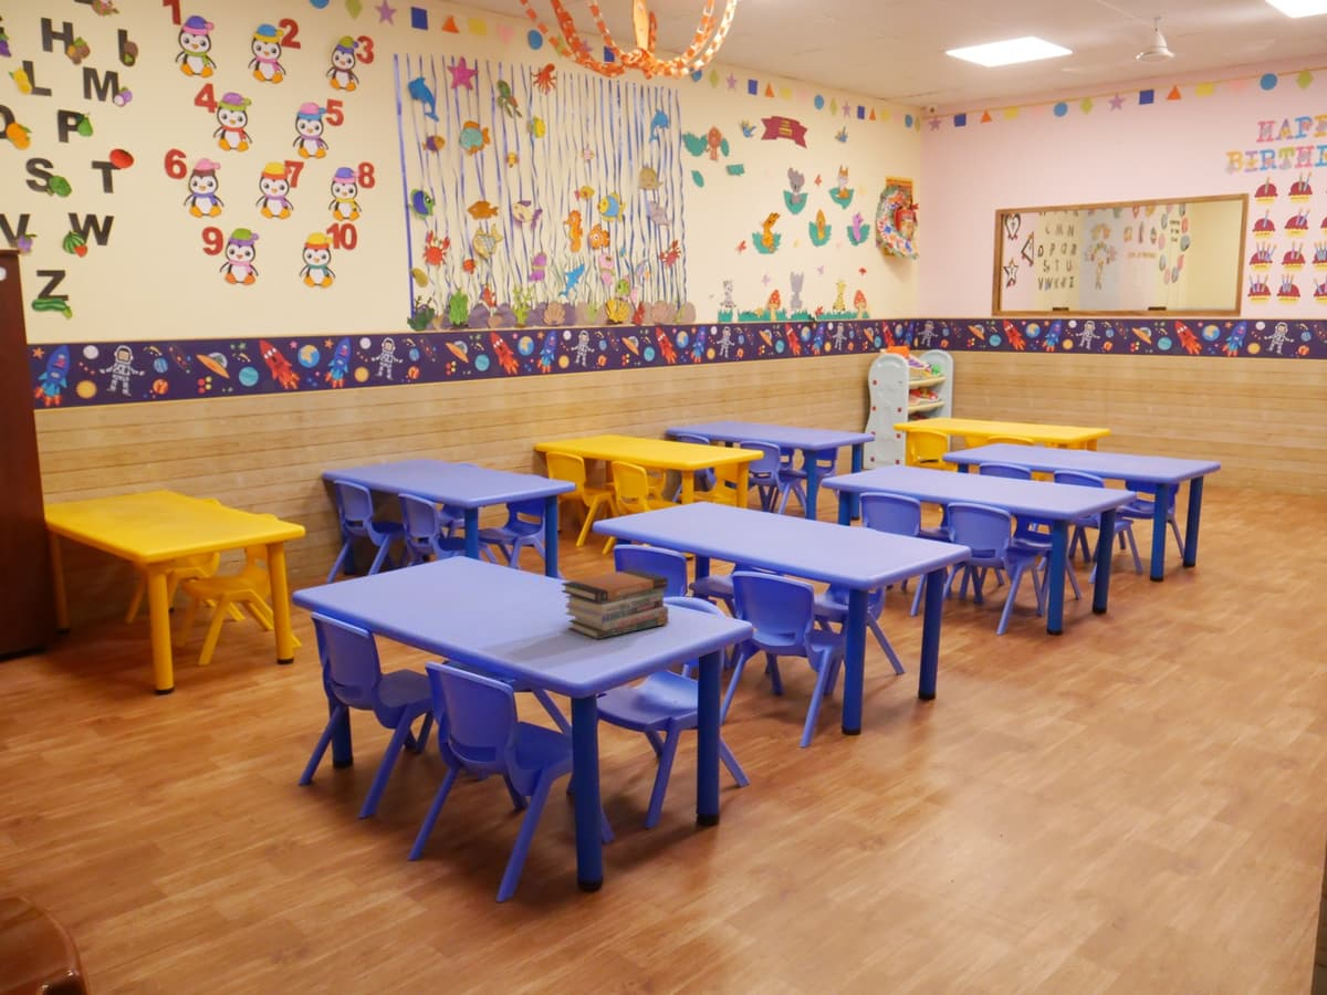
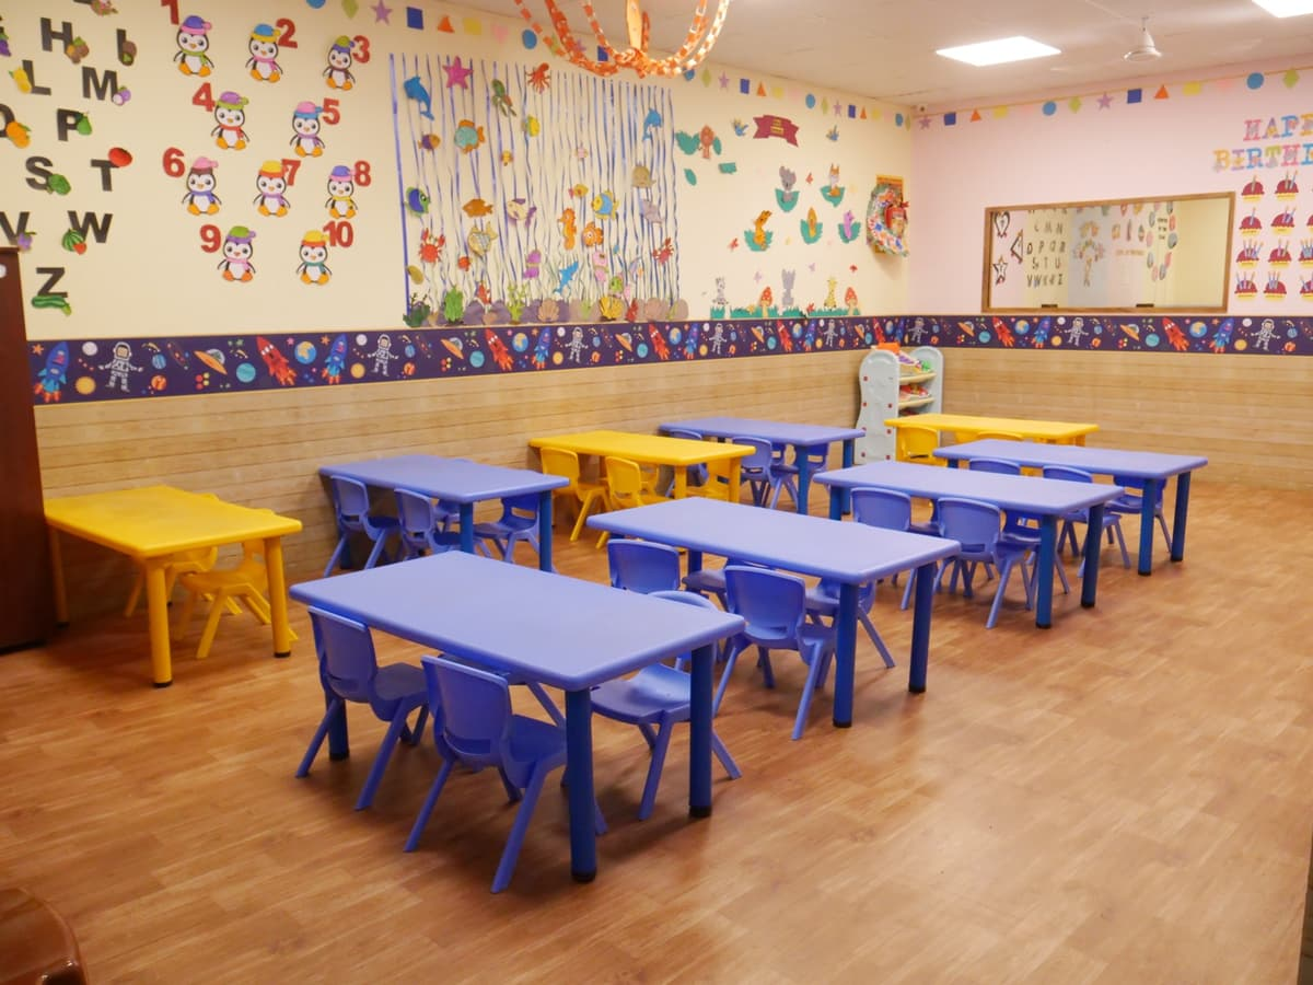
- book stack (615, 603)
